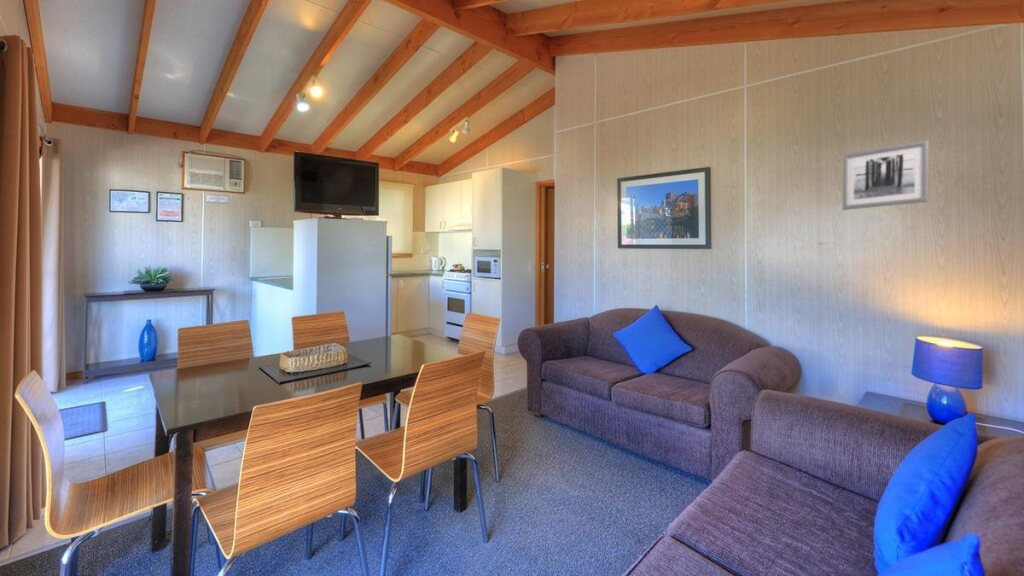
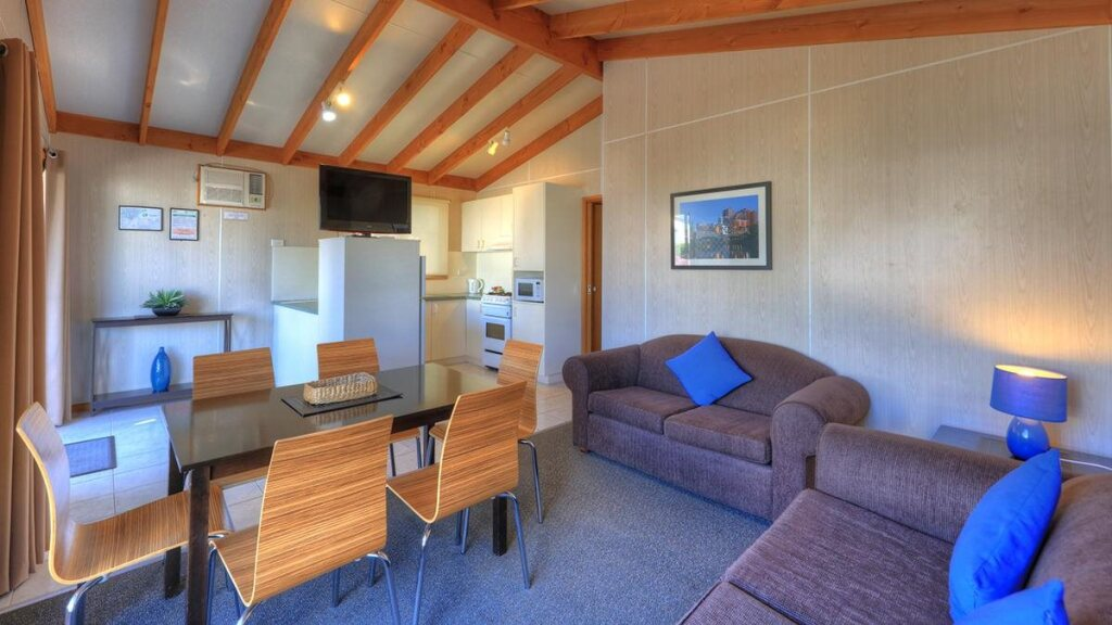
- wall art (883, 176)
